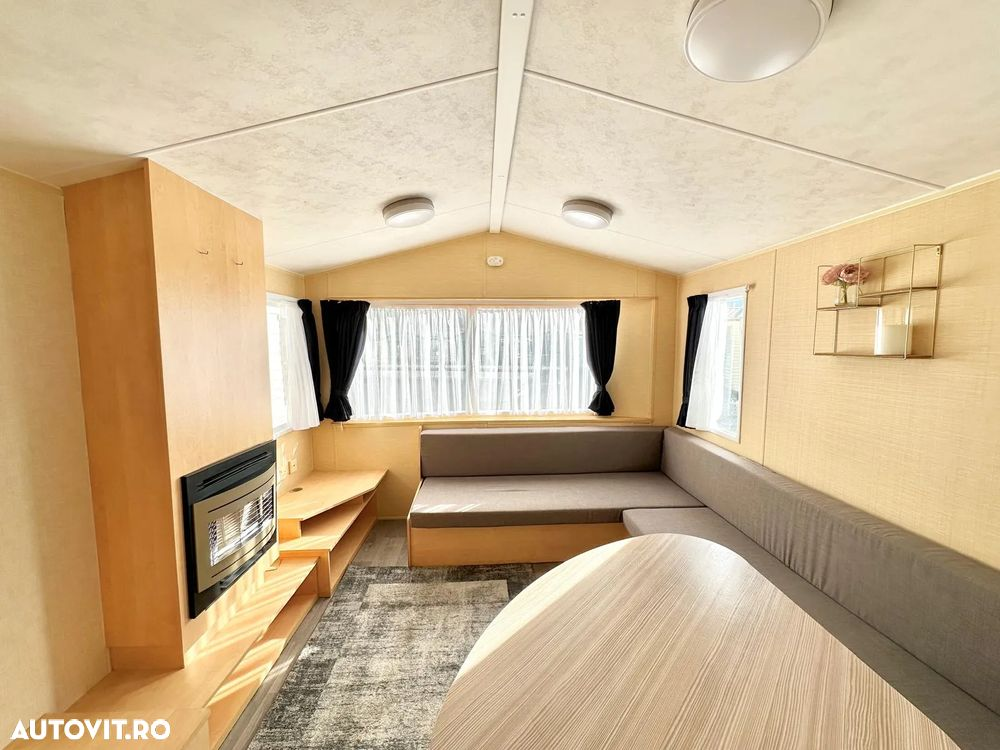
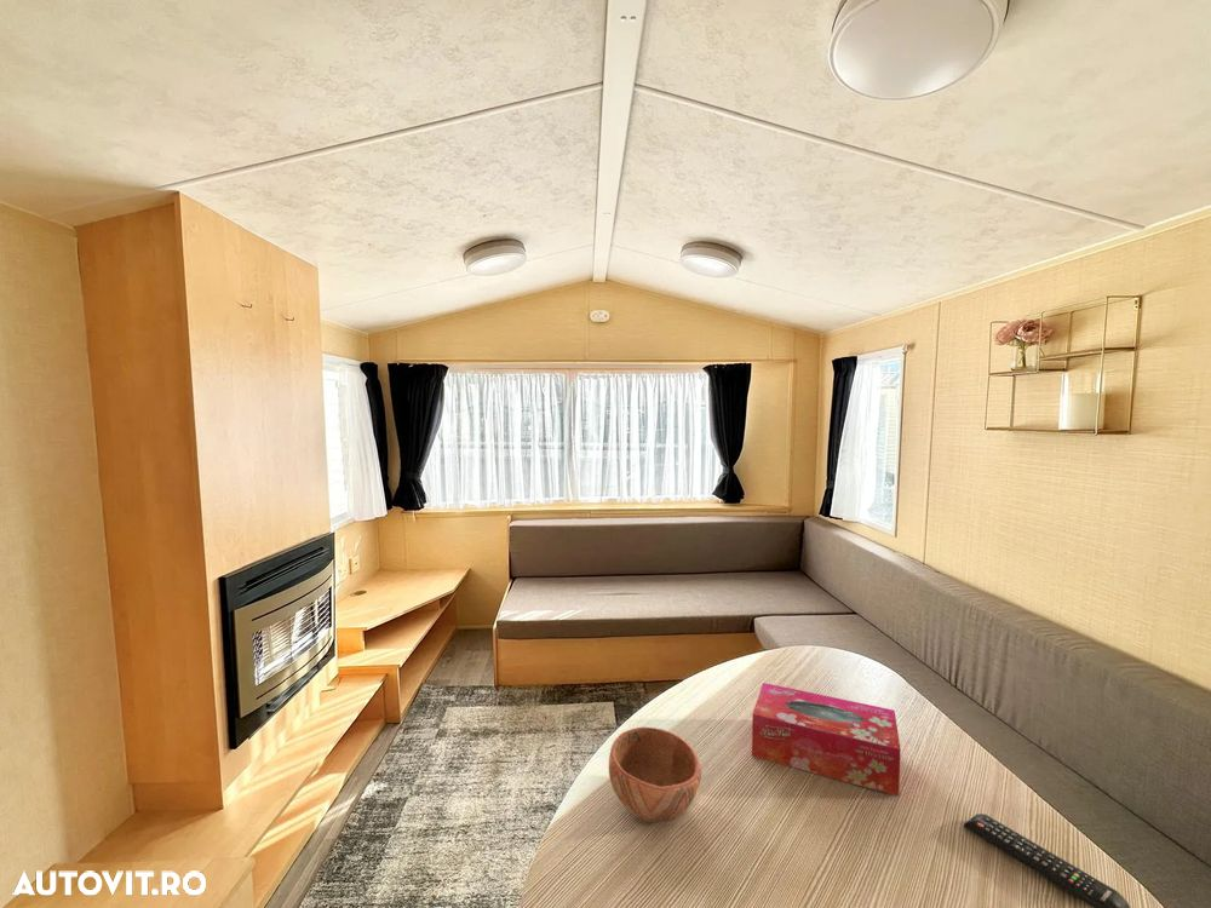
+ remote control (1038, 861)
+ tissue box (822, 732)
+ bowl (654, 776)
